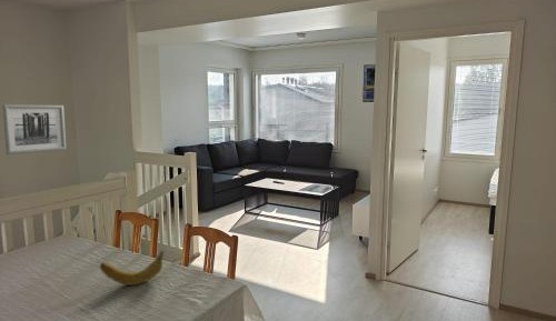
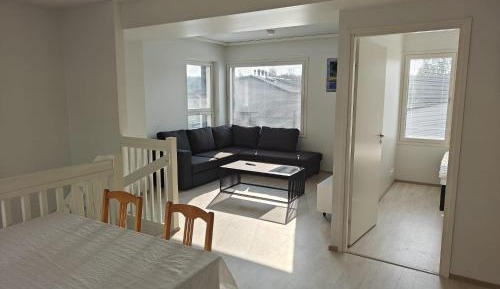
- wall art (36, 128)
- fruit (133, 272)
